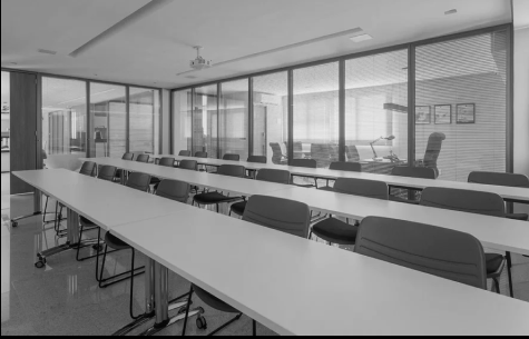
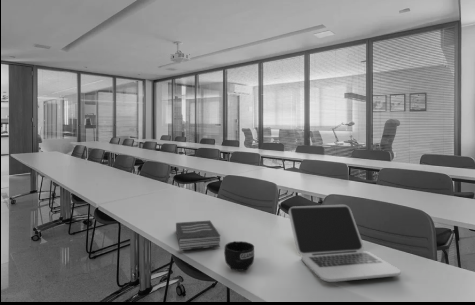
+ mug (242, 254)
+ book (196, 234)
+ laptop (338, 236)
